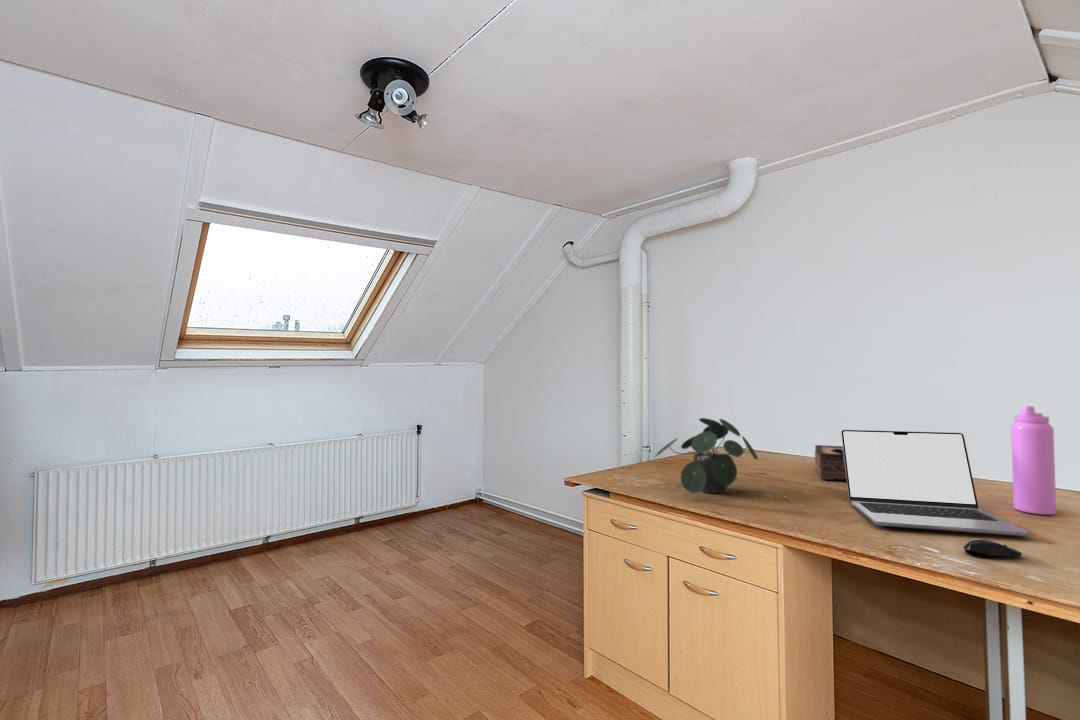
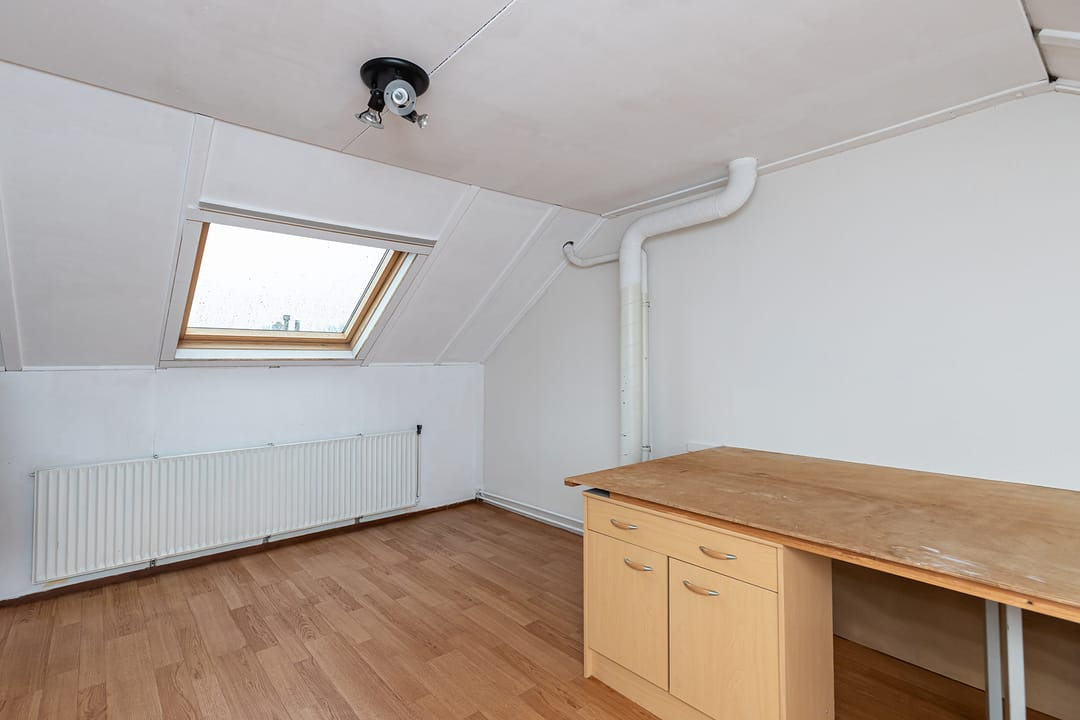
- tissue box (840, 462)
- computer mouse (992, 546)
- laptop (922, 476)
- potted plant (710, 454)
- water bottle (1032, 458)
